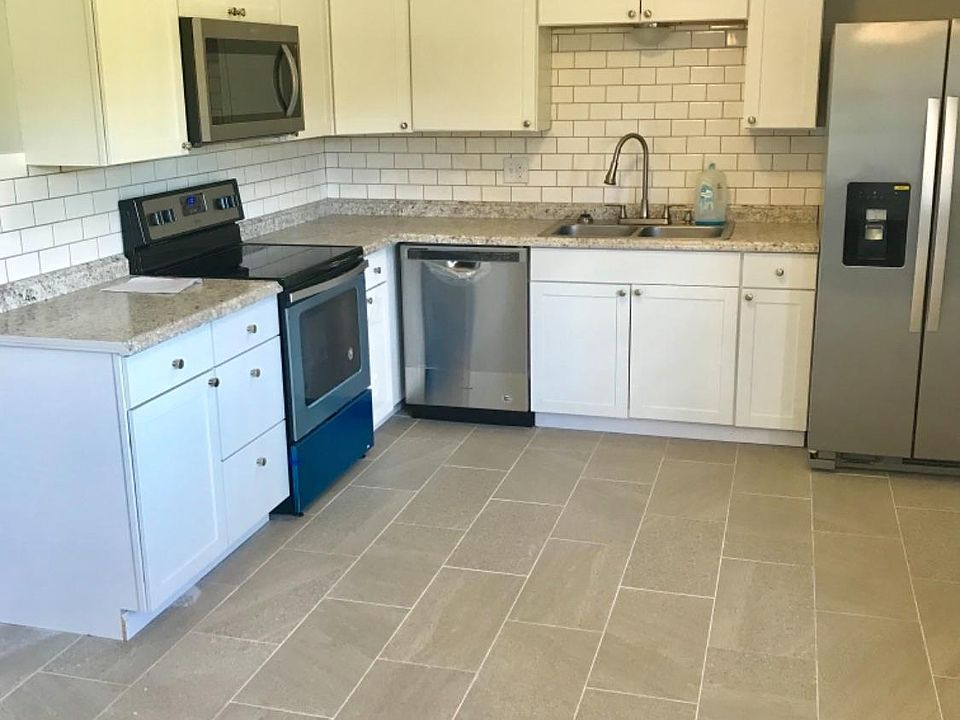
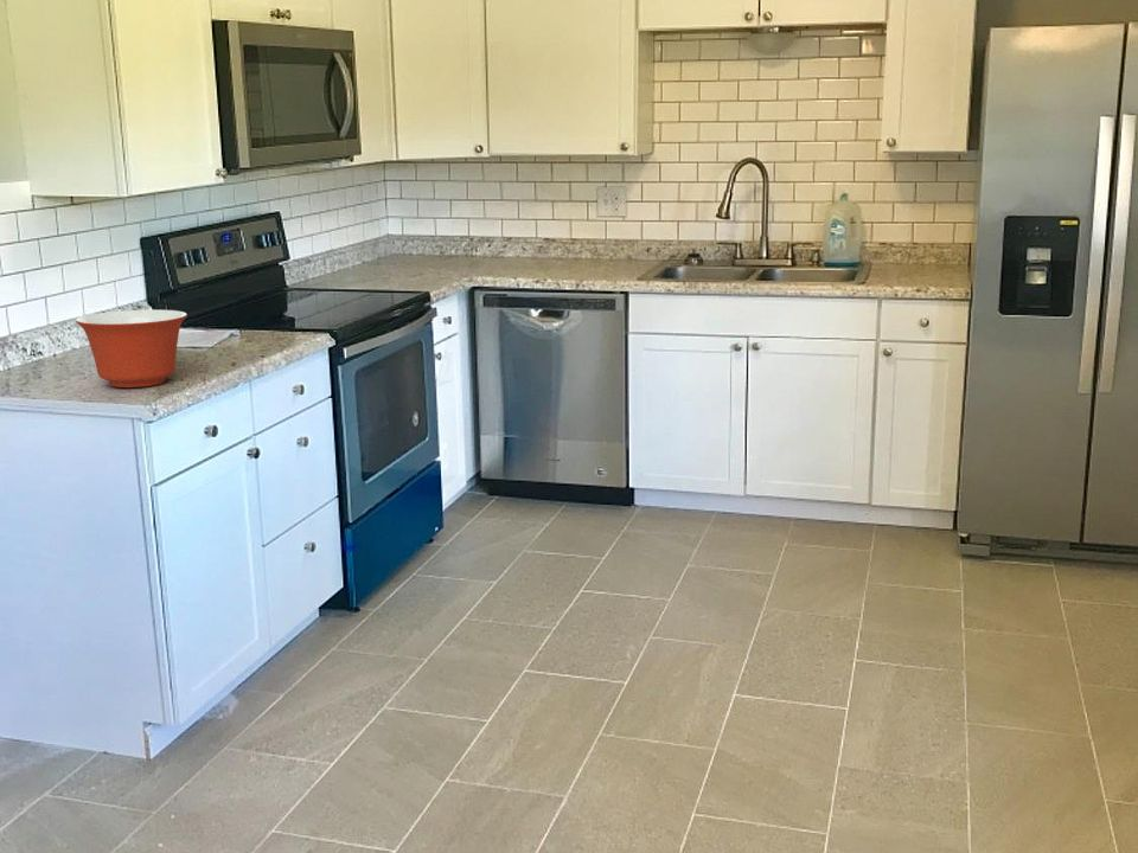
+ mixing bowl (134, 349)
